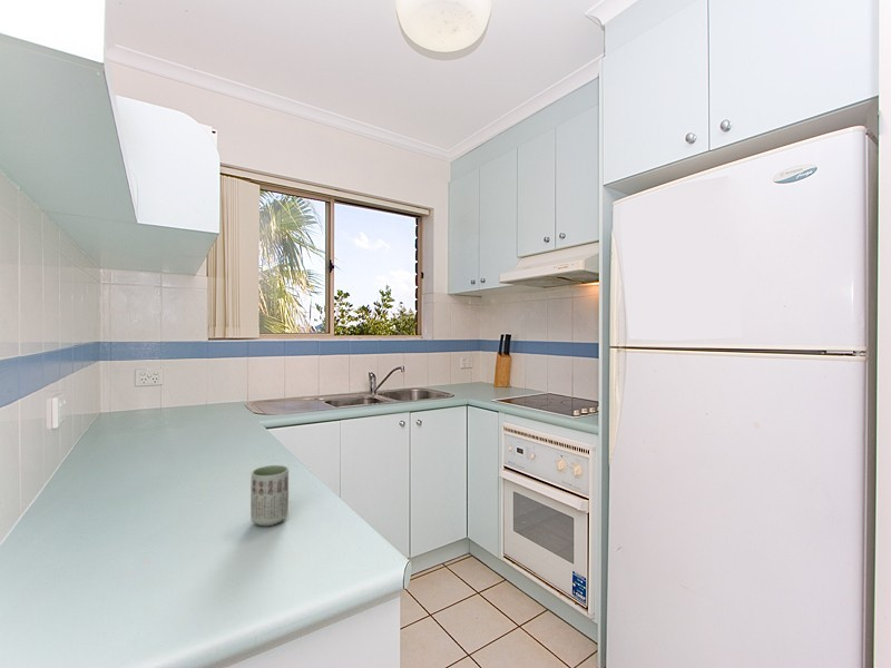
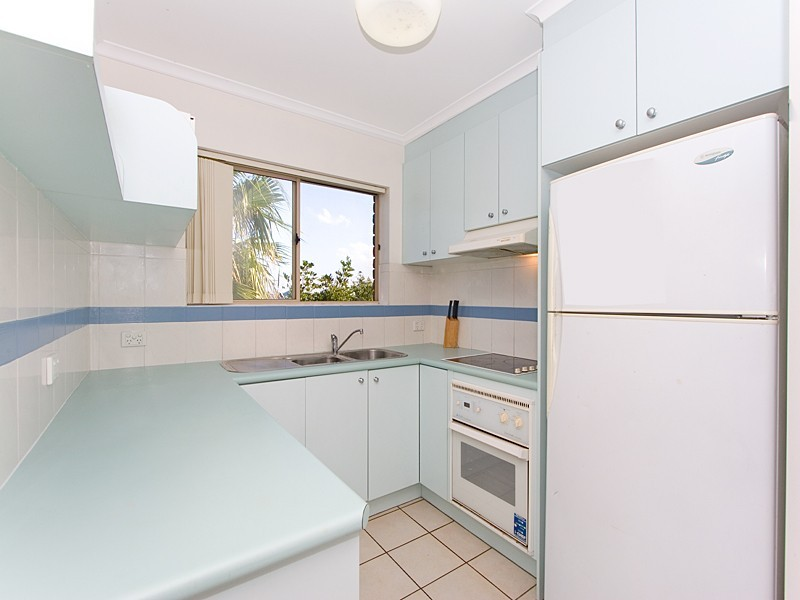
- cup (270, 494)
